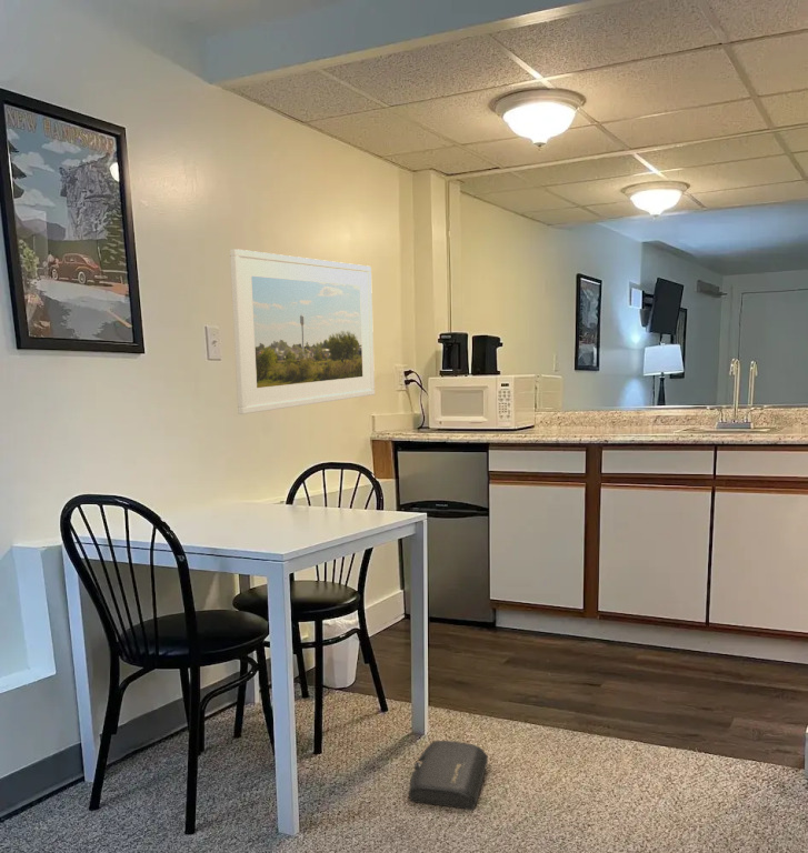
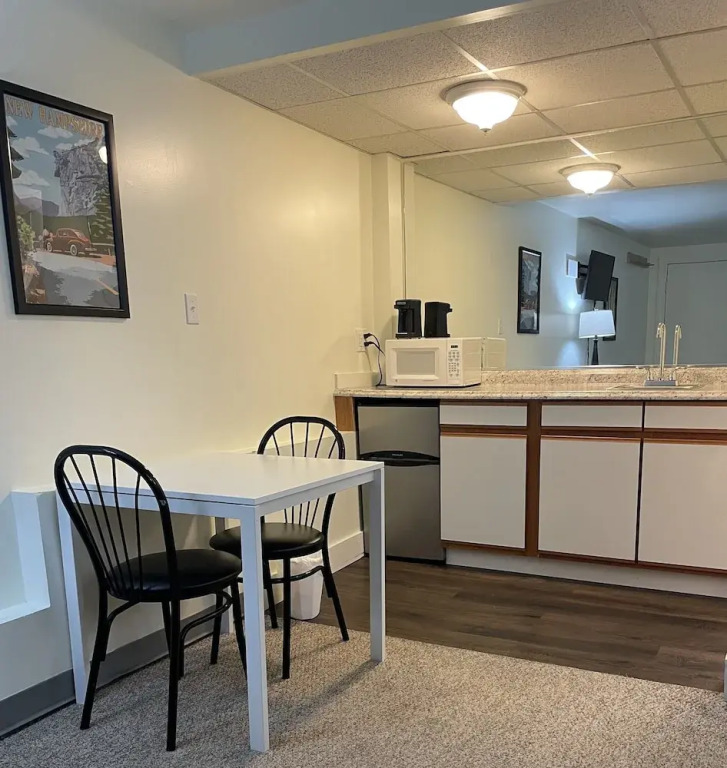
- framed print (311, 331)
- bag (449, 772)
